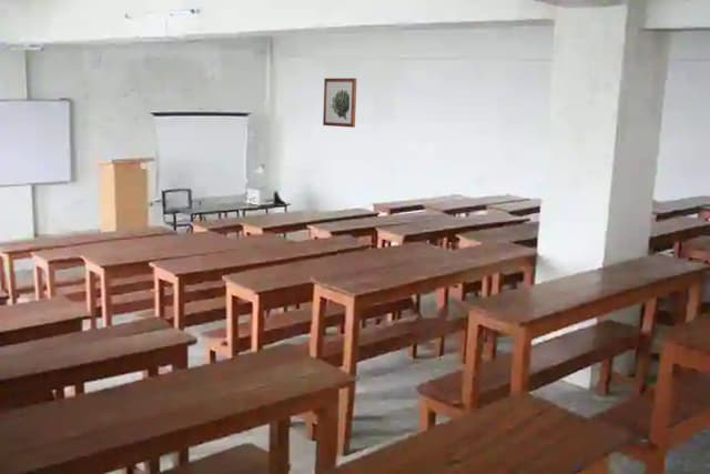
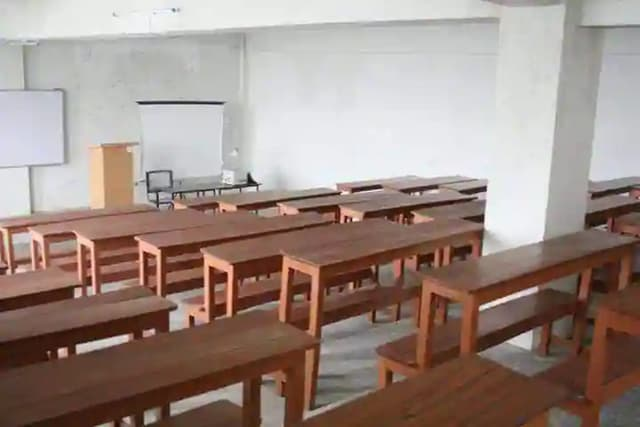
- wall art (339, 102)
